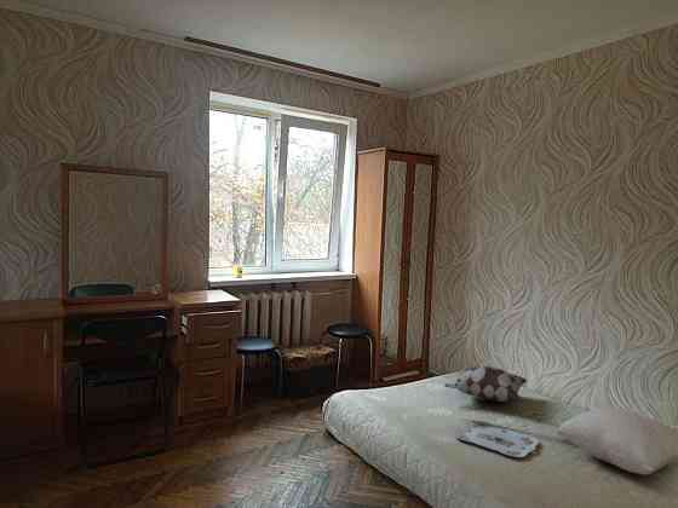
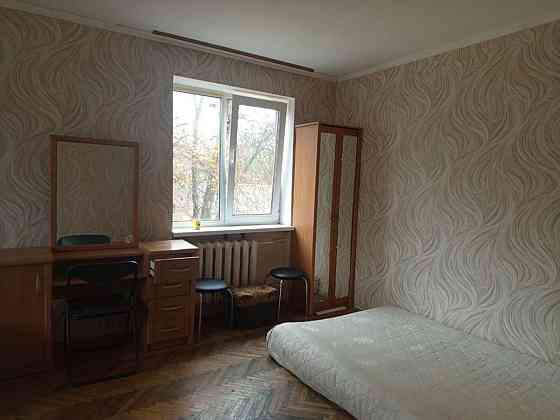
- pillow (624, 437)
- serving tray (495, 438)
- decorative pillow (487, 383)
